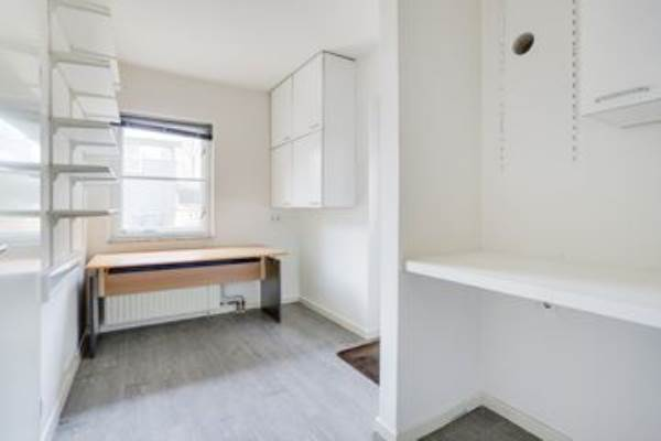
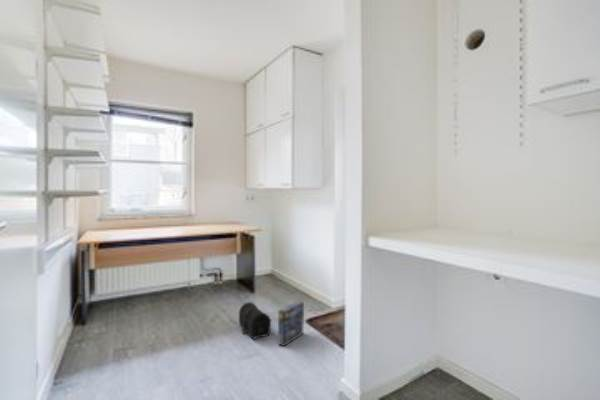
+ treasure chest (253, 319)
+ box (291, 322)
